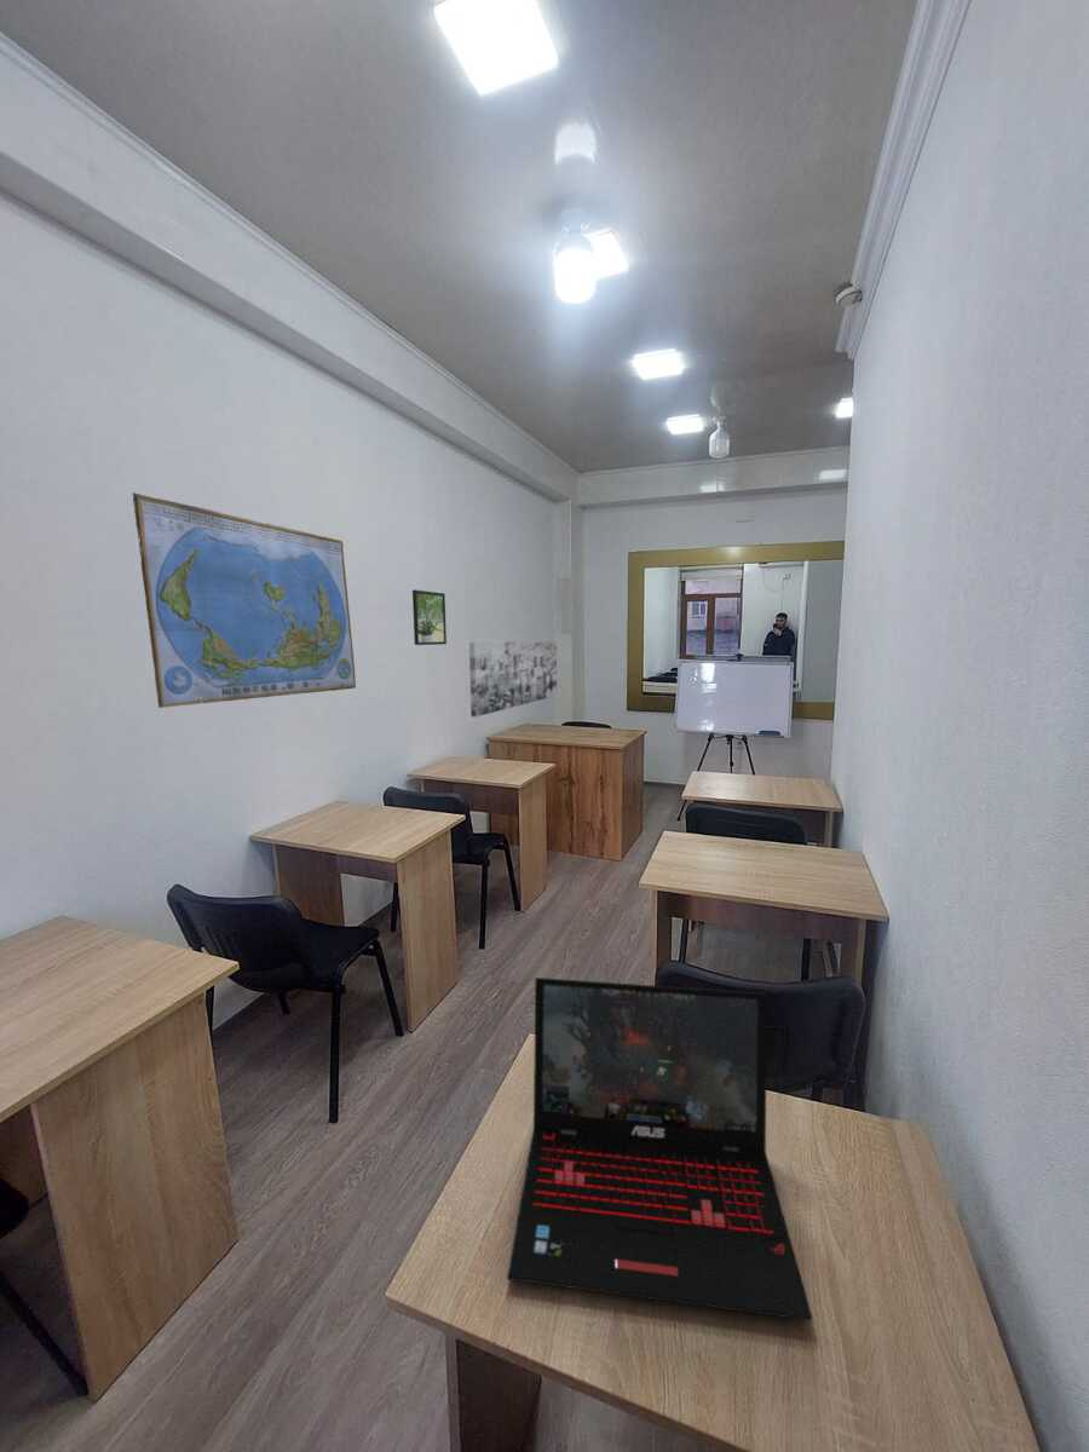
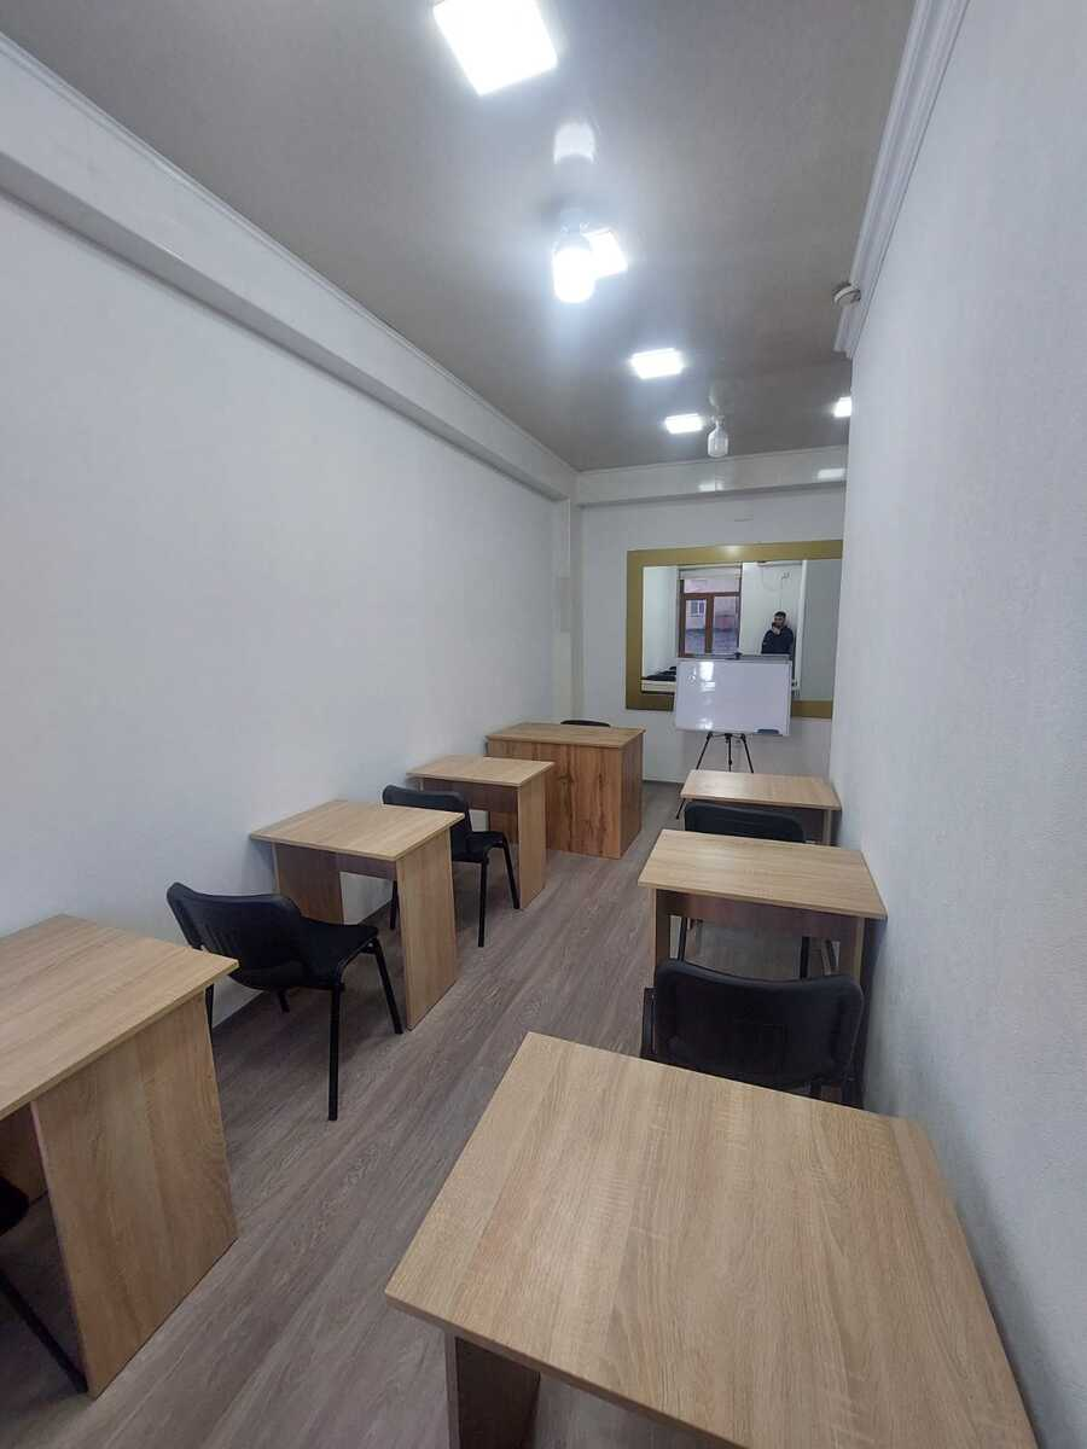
- wall art (519, 673)
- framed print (430, 618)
- laptop (651, 1123)
- world map (266, 610)
